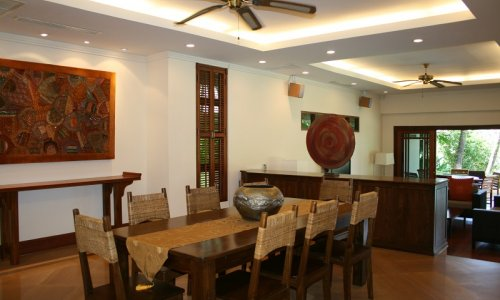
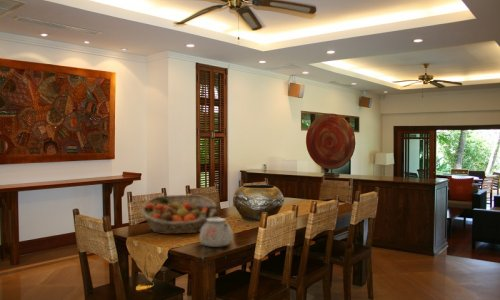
+ kettle (216, 225)
+ fruit basket (179, 213)
